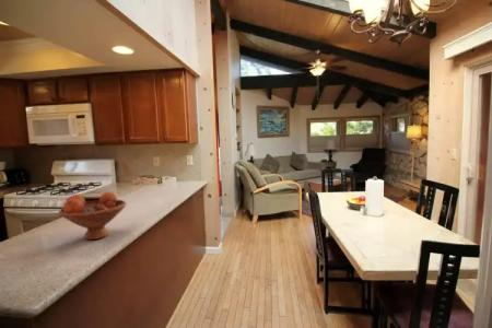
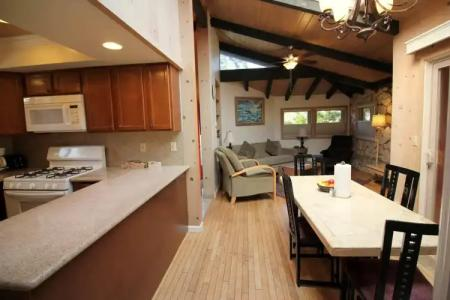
- fruit bowl (94, 215)
